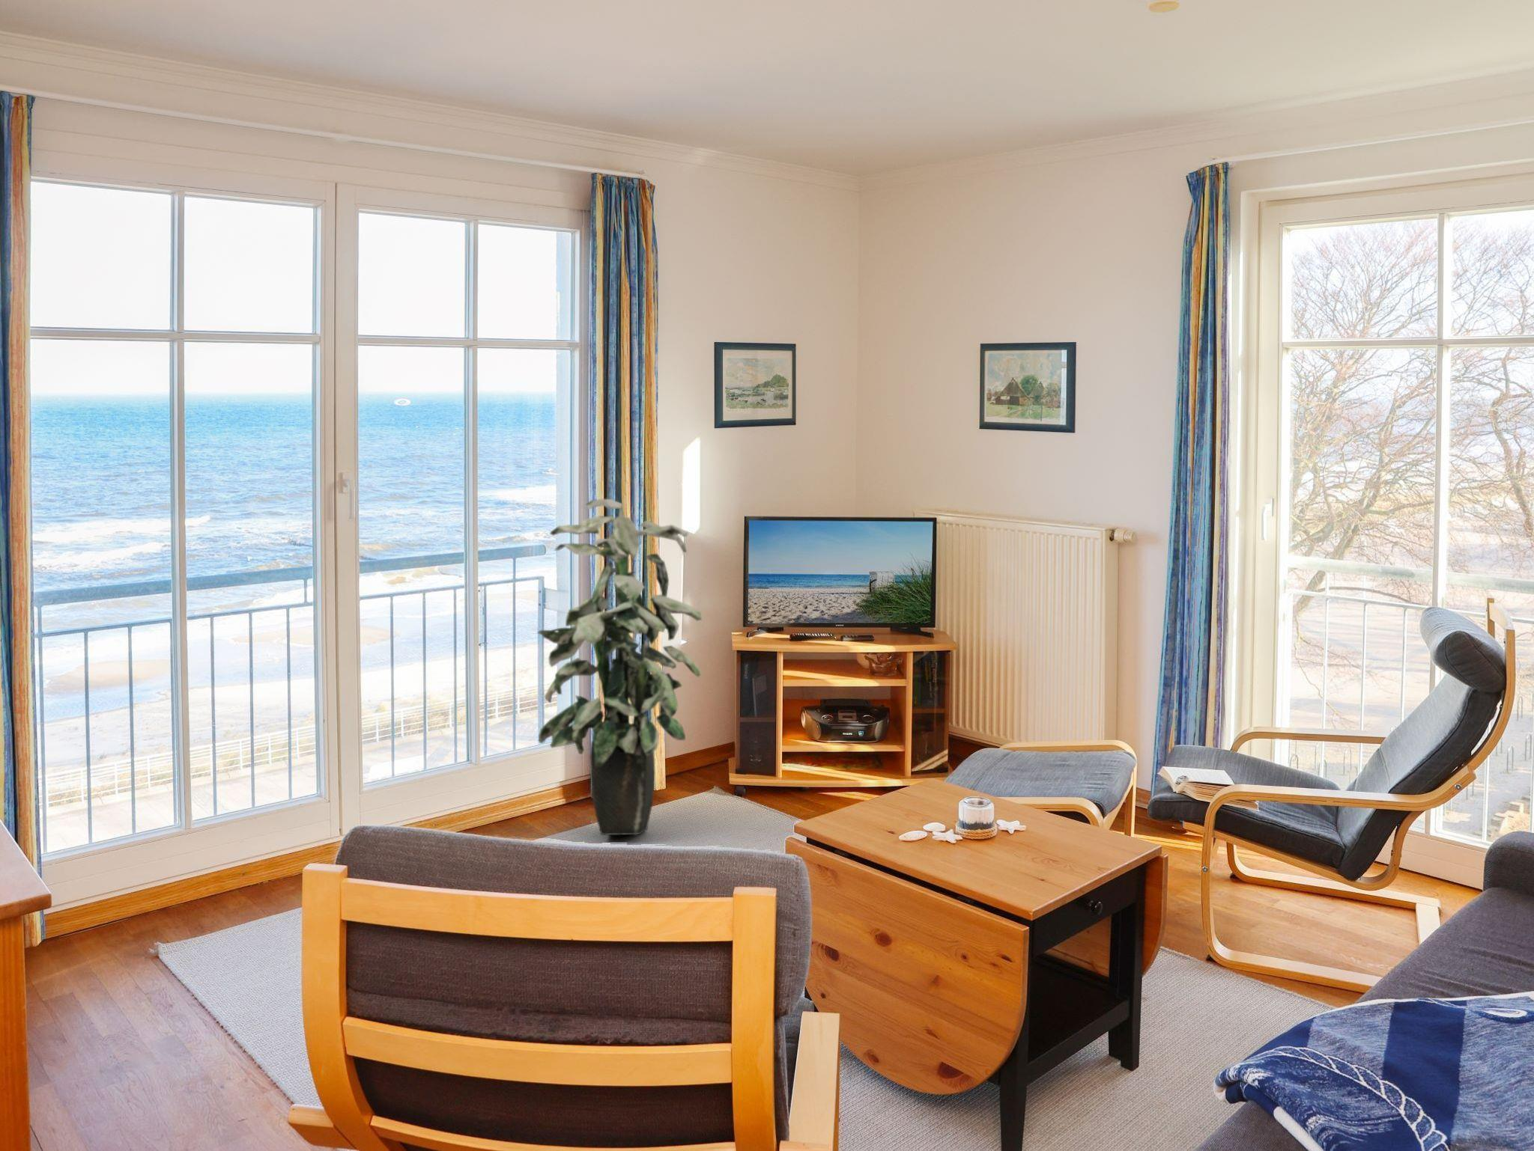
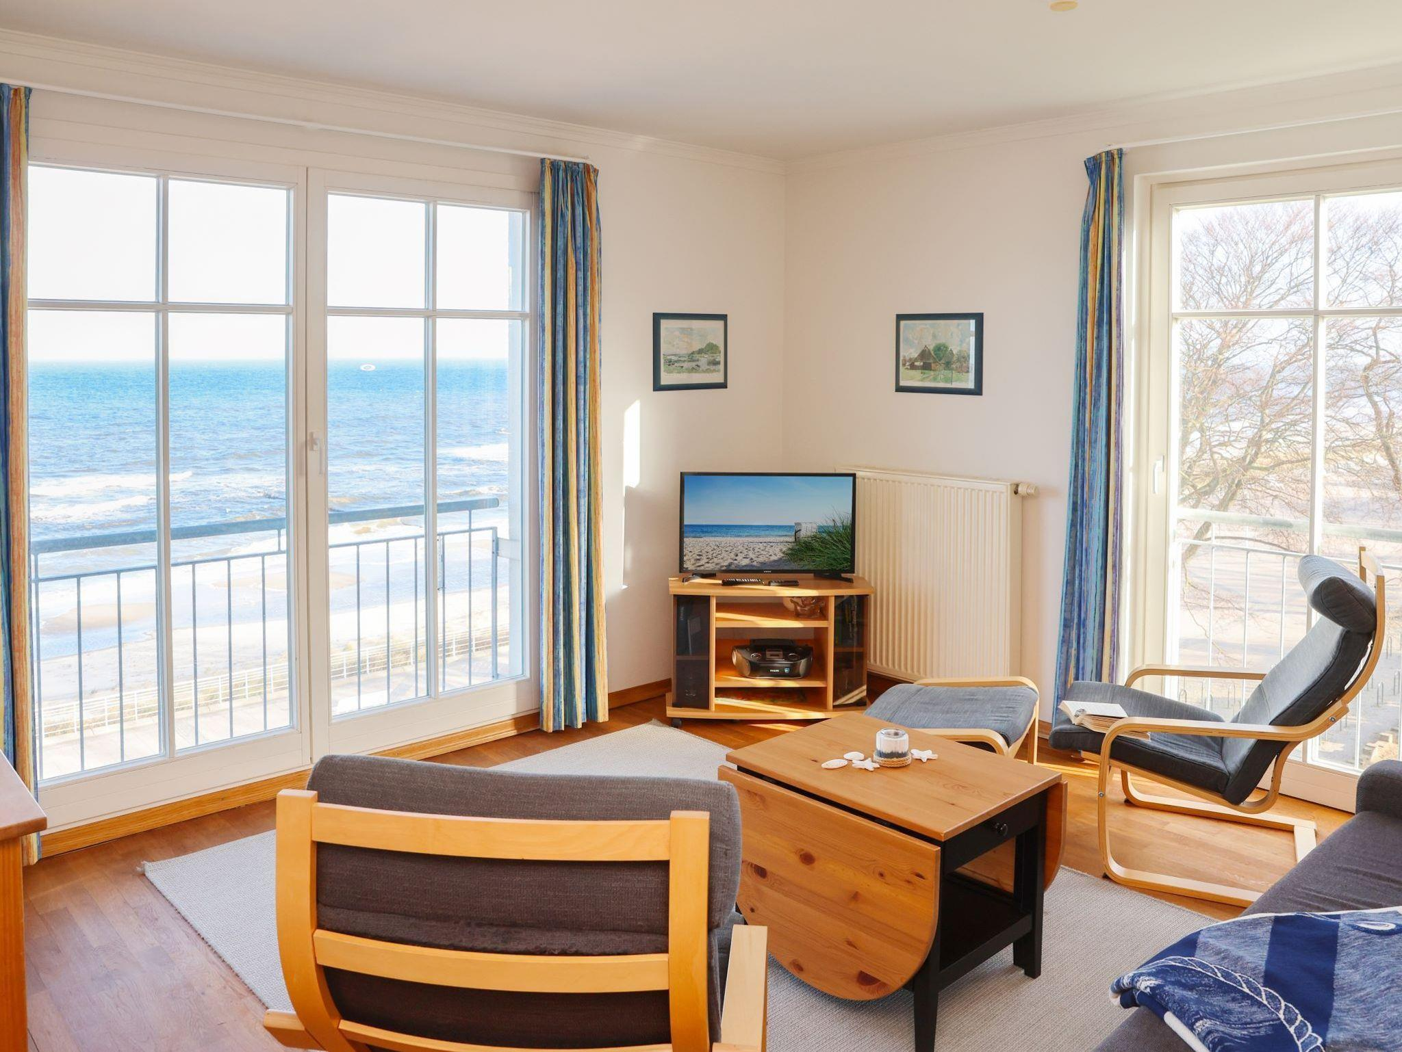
- indoor plant (615, 666)
